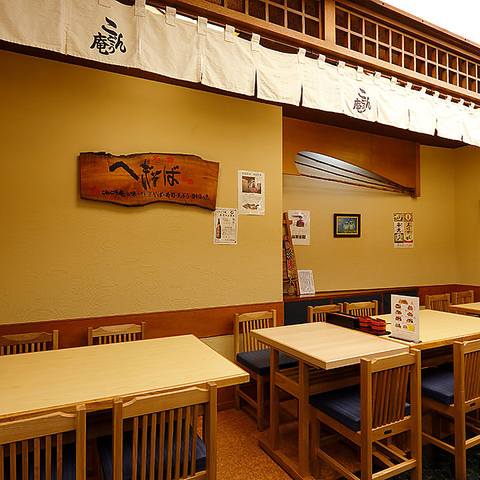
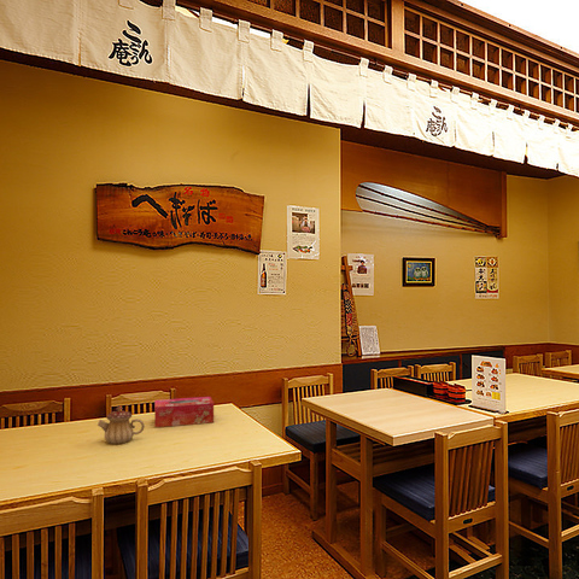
+ tissue box (183, 410)
+ teapot (121, 423)
